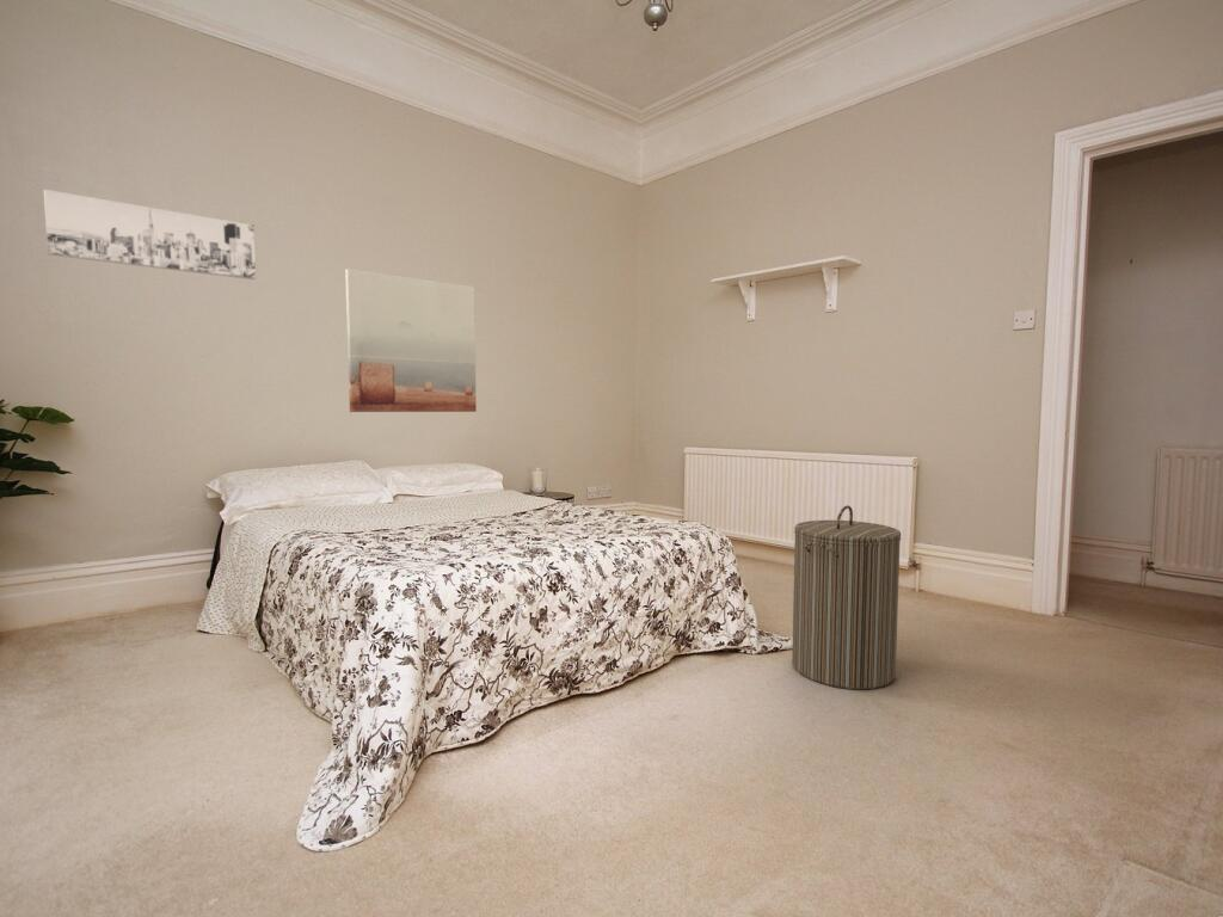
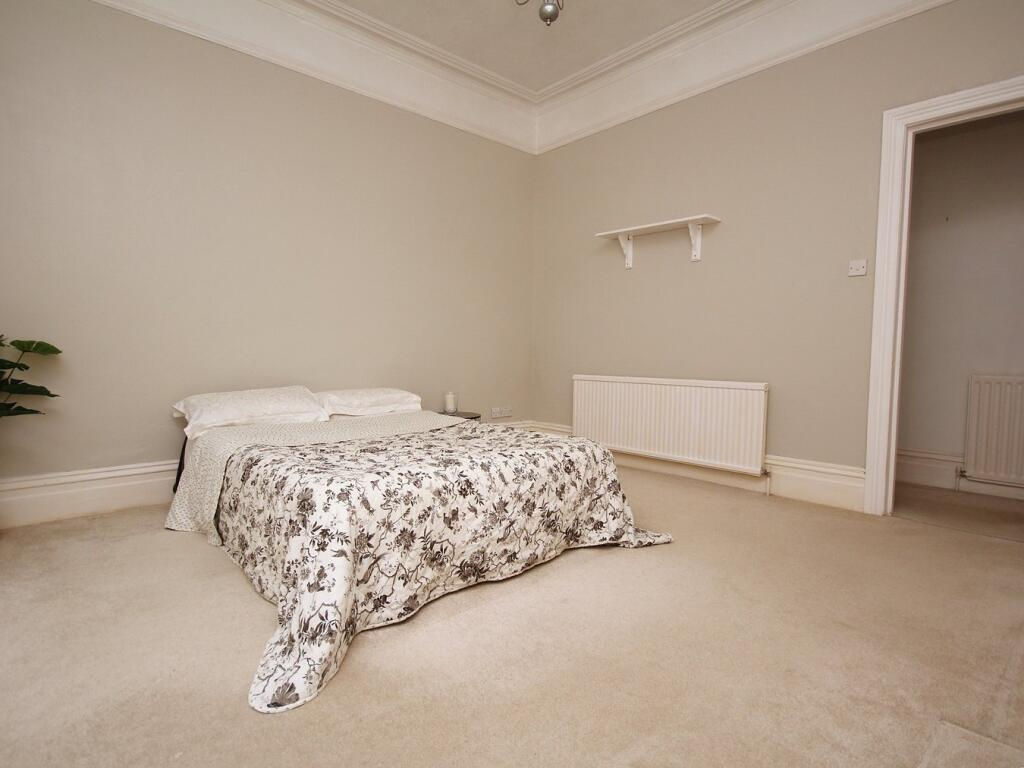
- laundry hamper (844, 587)
- wall art (414, 345)
- wall art (159, 238)
